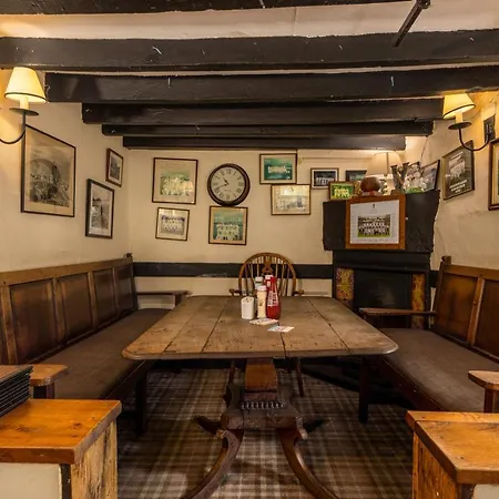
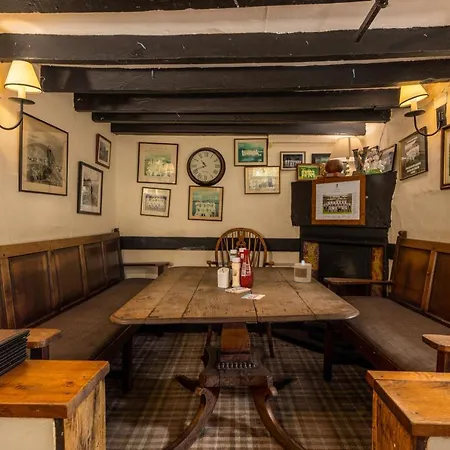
+ candle (302, 270)
